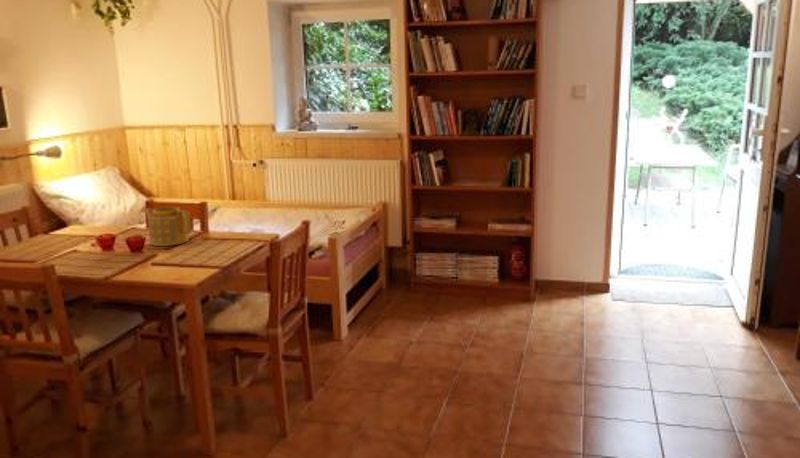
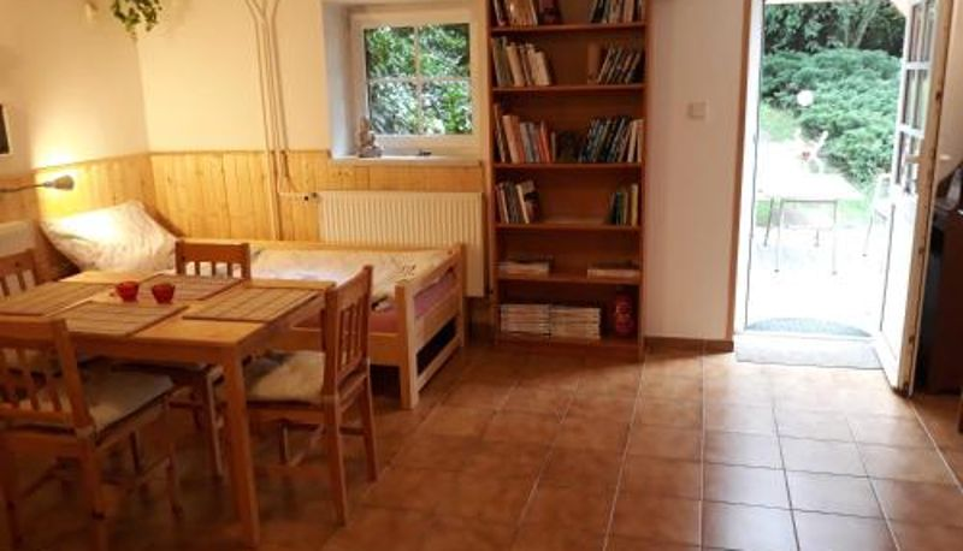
- teapot (166, 225)
